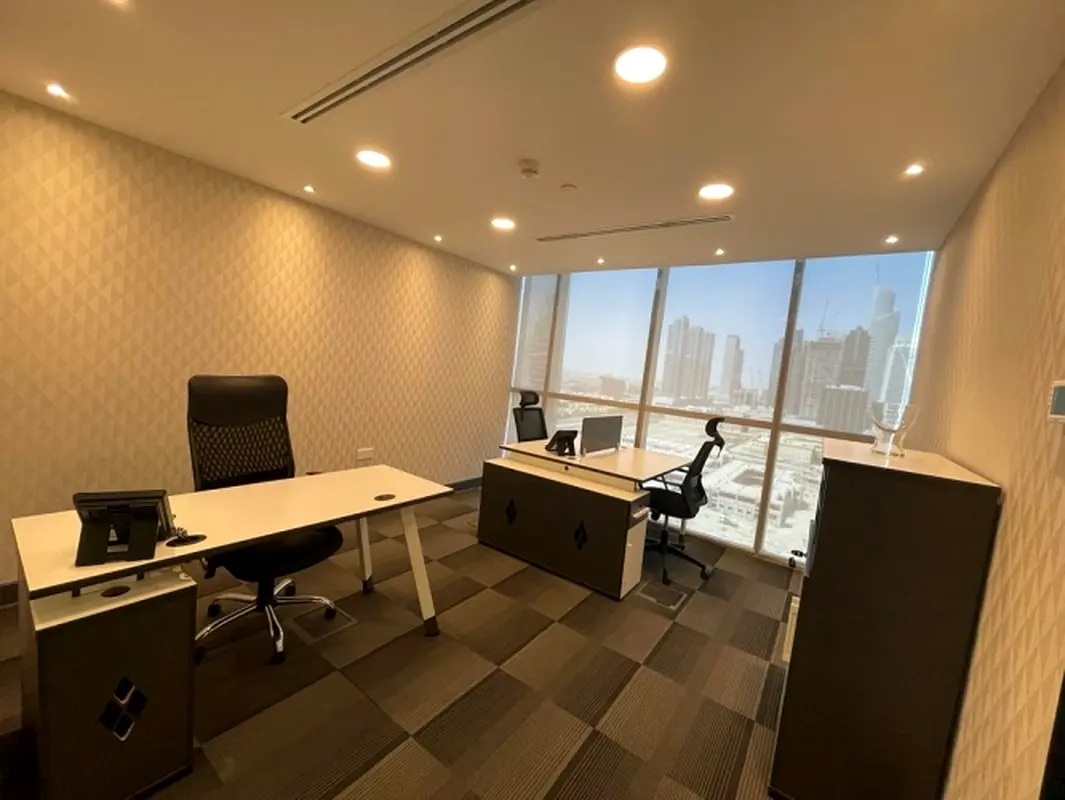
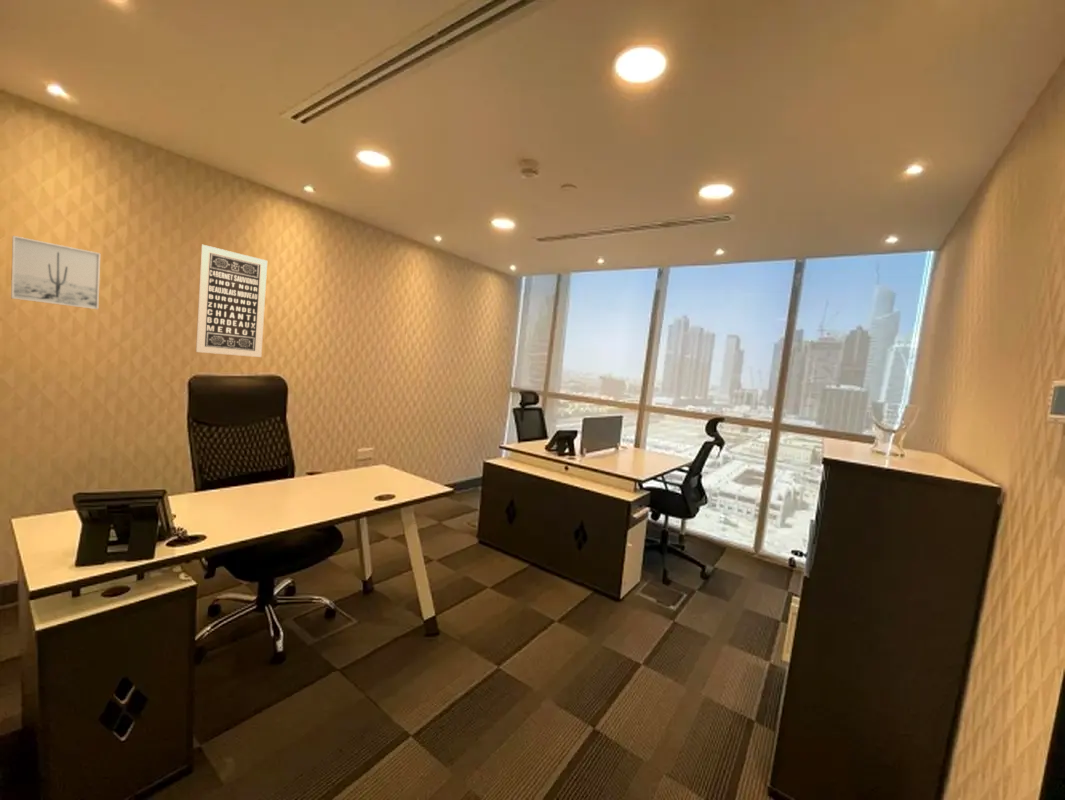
+ wall art (57, 274)
+ wall art (233, 304)
